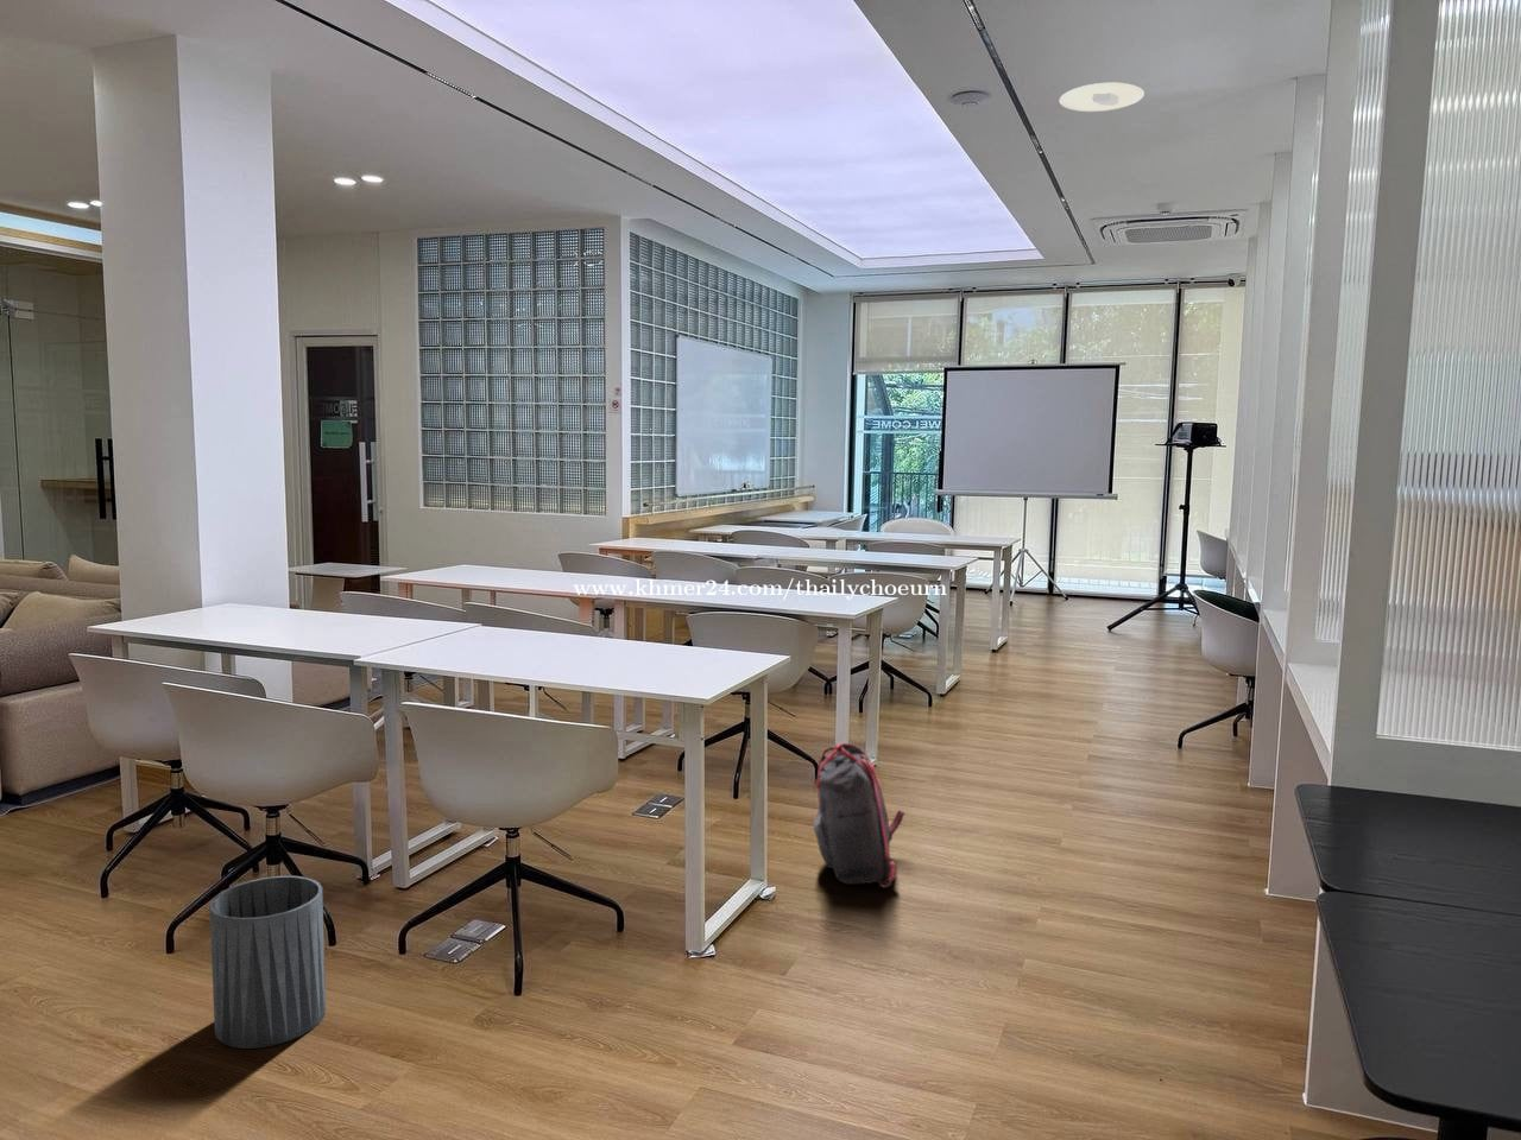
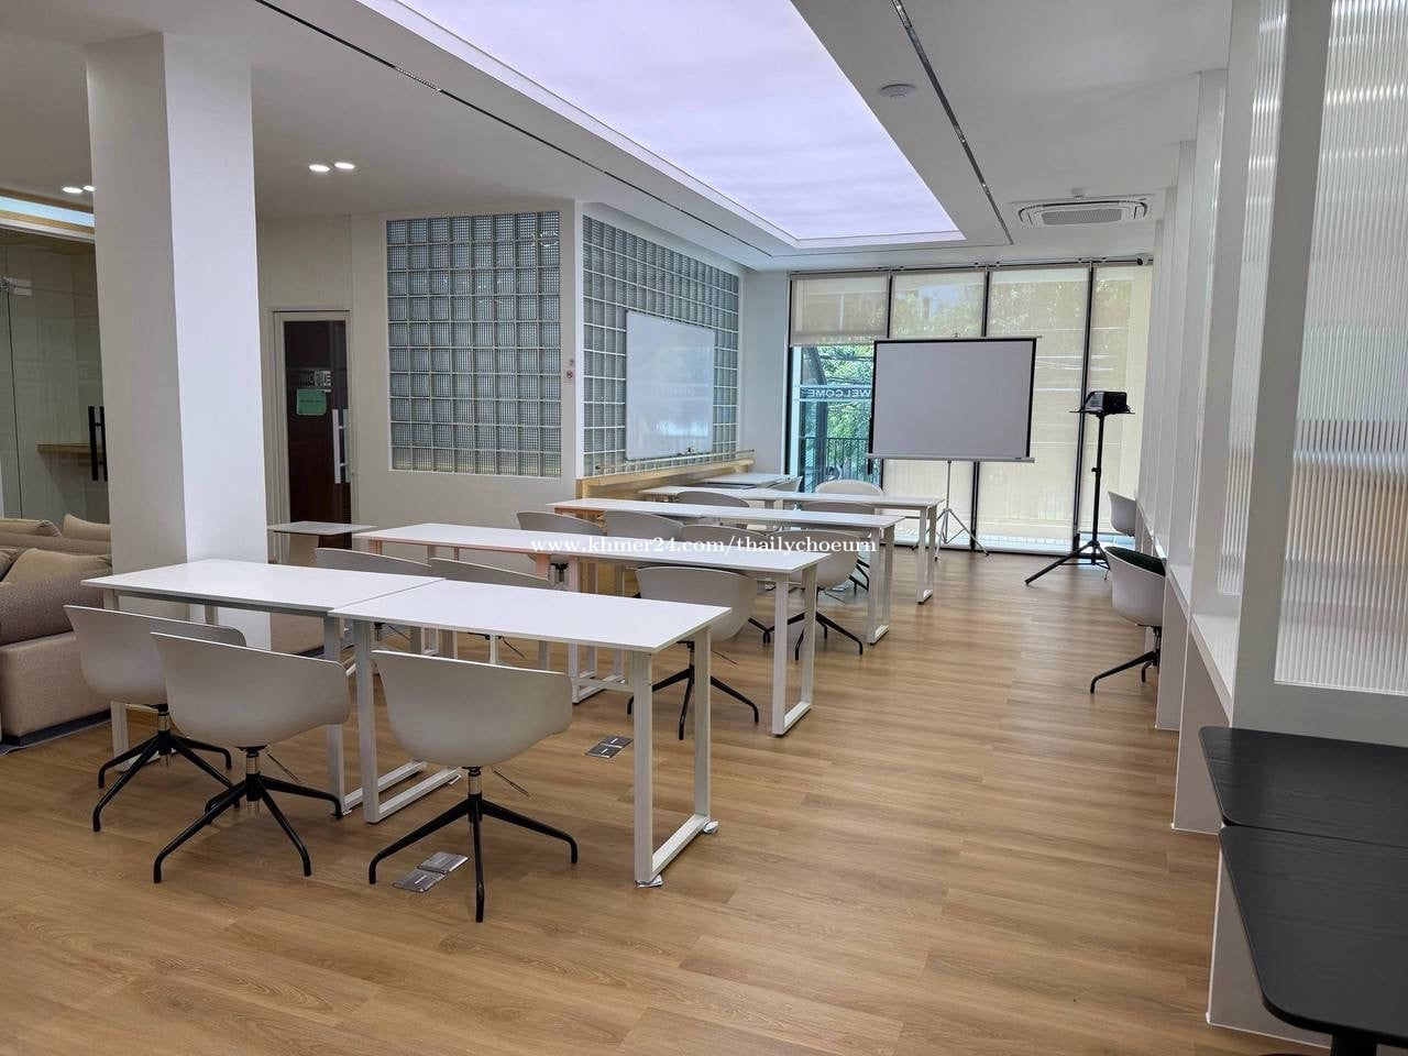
- recessed light (1101, 92)
- backpack (858, 805)
- trash can (268, 958)
